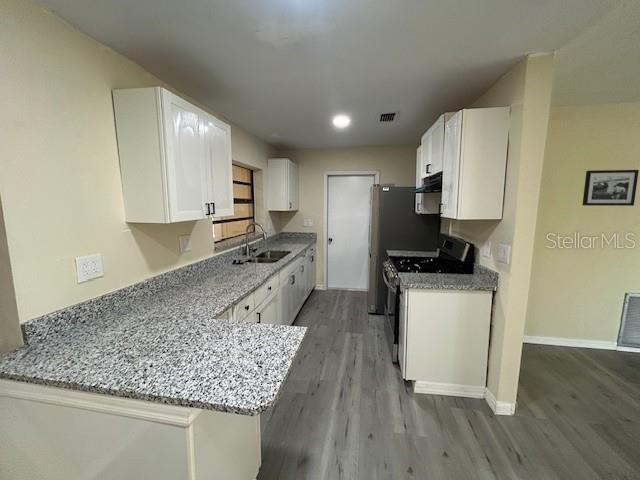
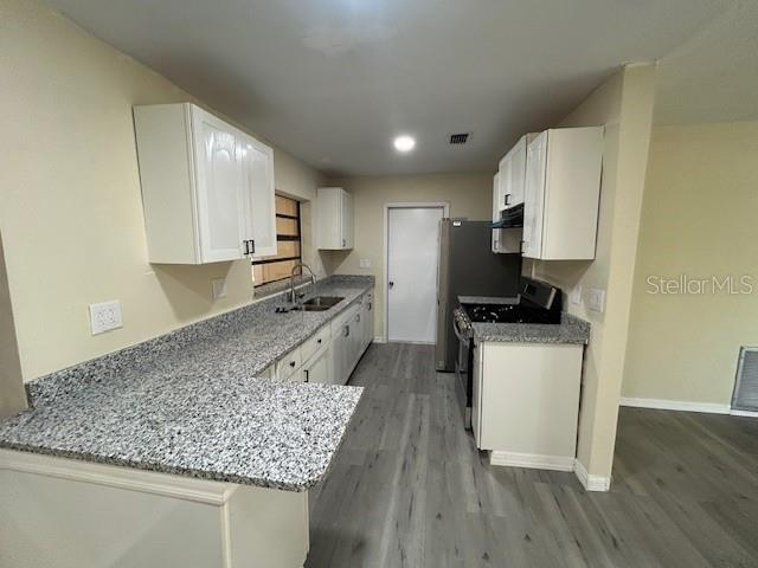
- picture frame (609, 188)
